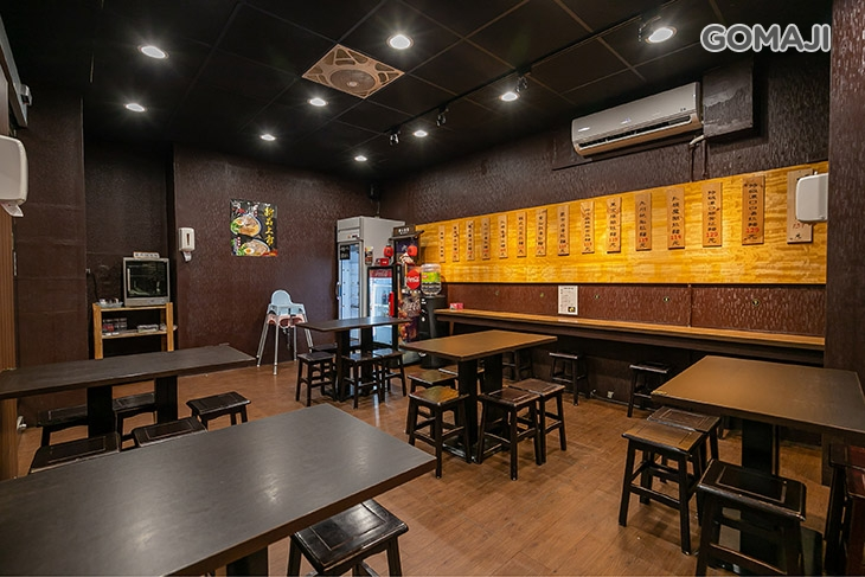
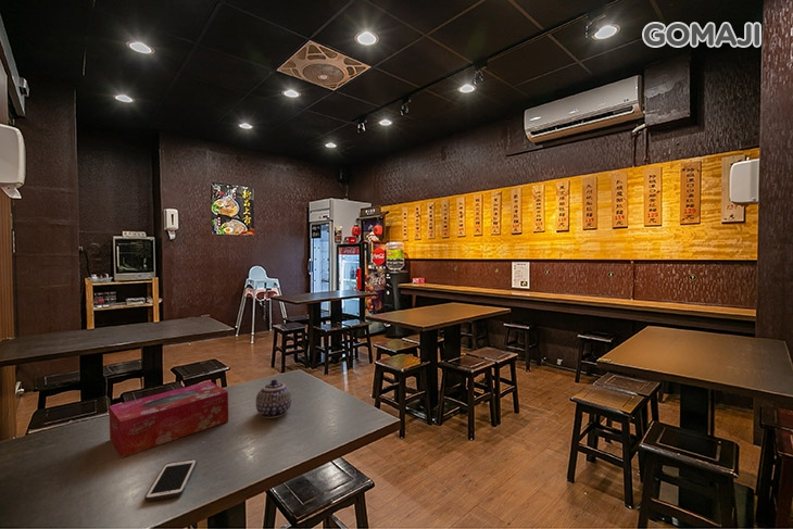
+ teapot (274, 396)
+ cell phone (173, 478)
+ tissue box (172, 414)
